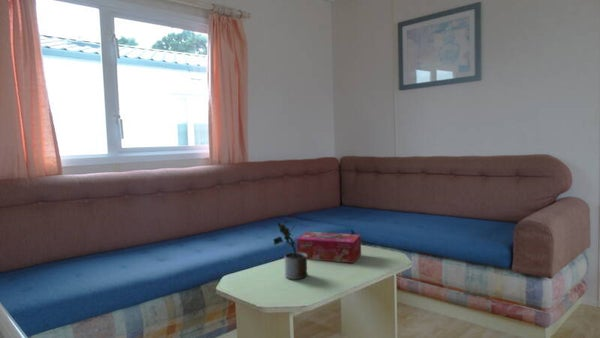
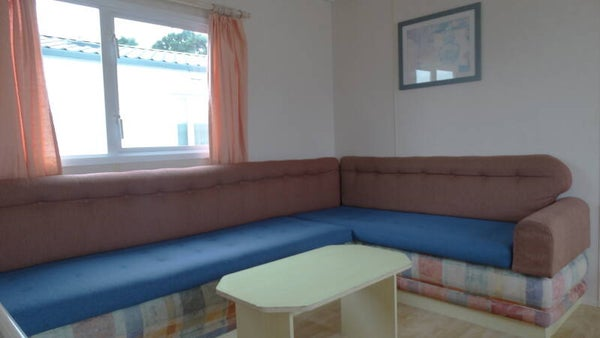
- tissue box (329, 246)
- potted plant (291, 246)
